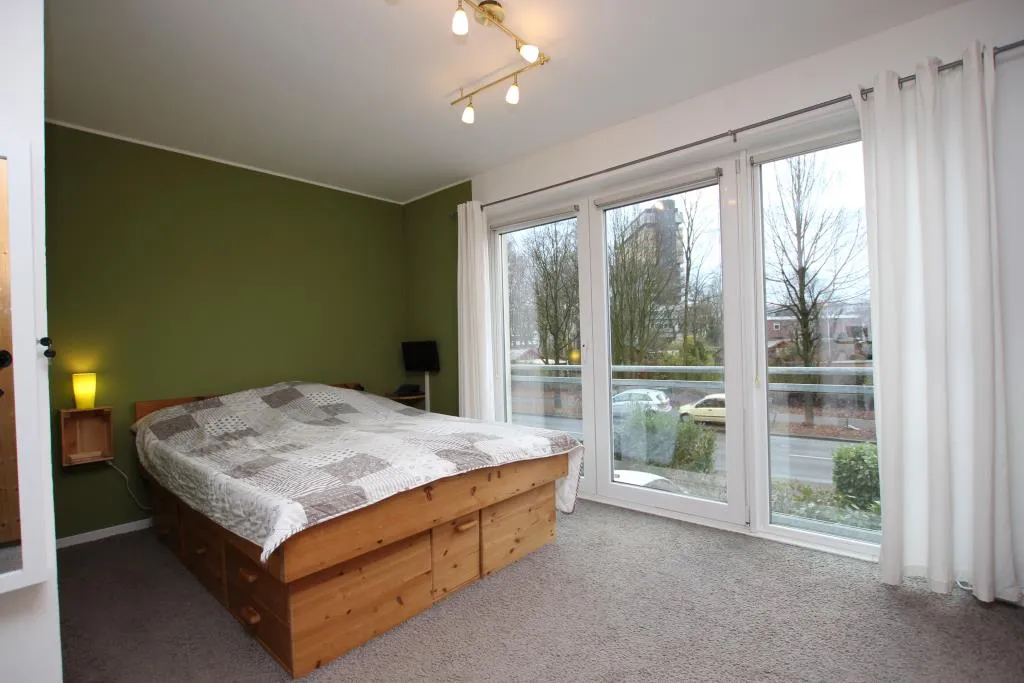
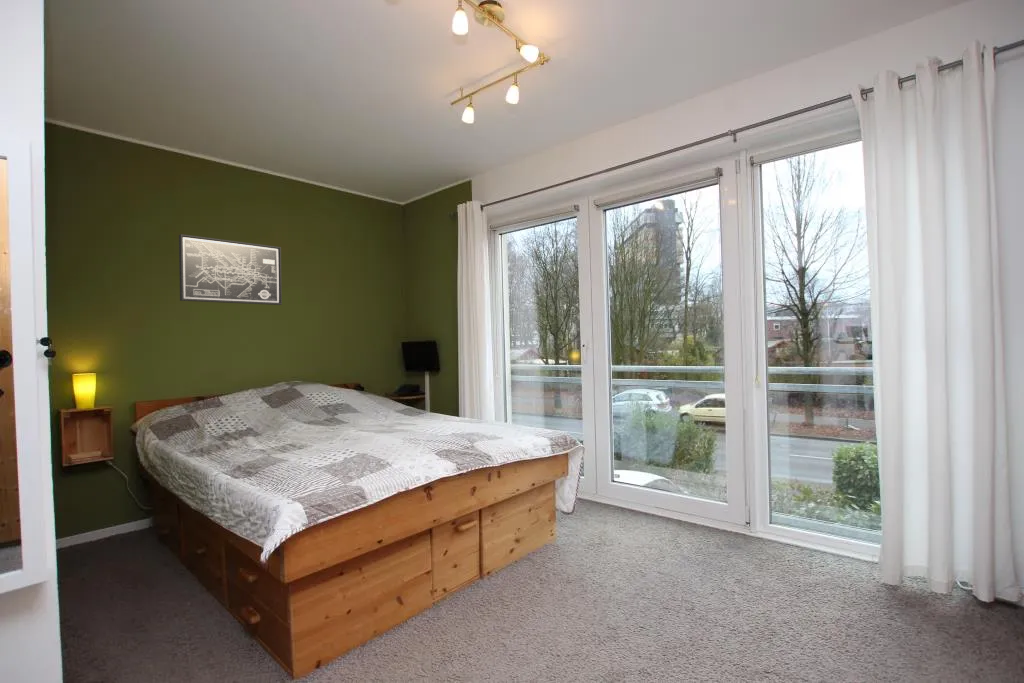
+ wall art (233, 272)
